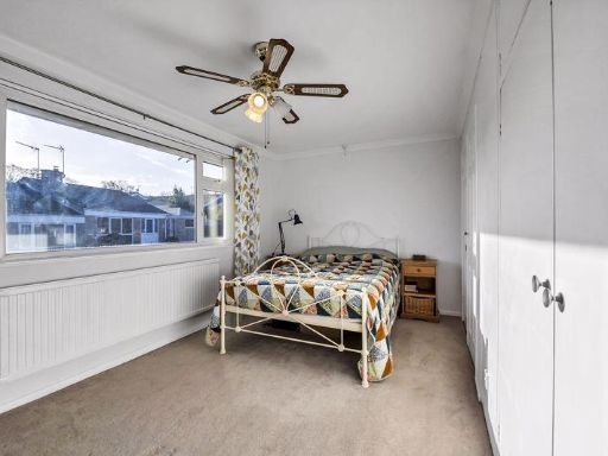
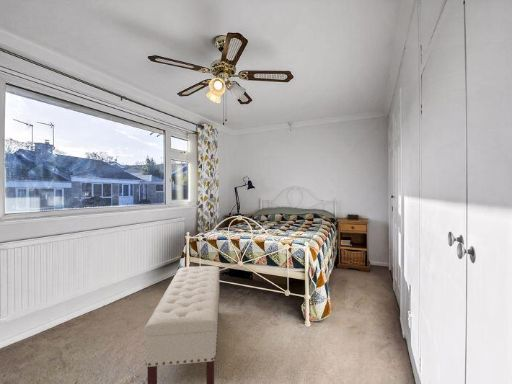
+ bench (192, 315)
